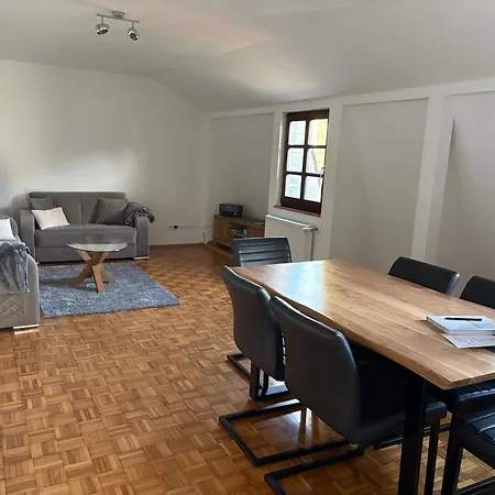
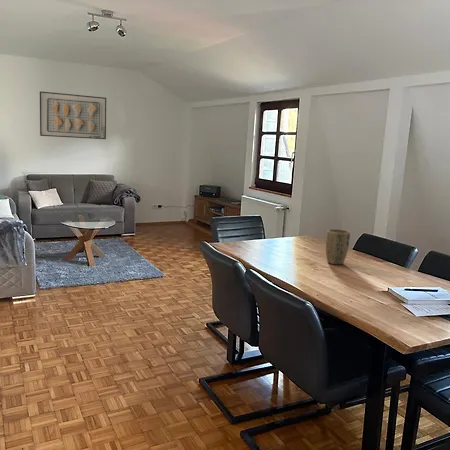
+ plant pot (337, 246)
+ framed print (74, 116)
